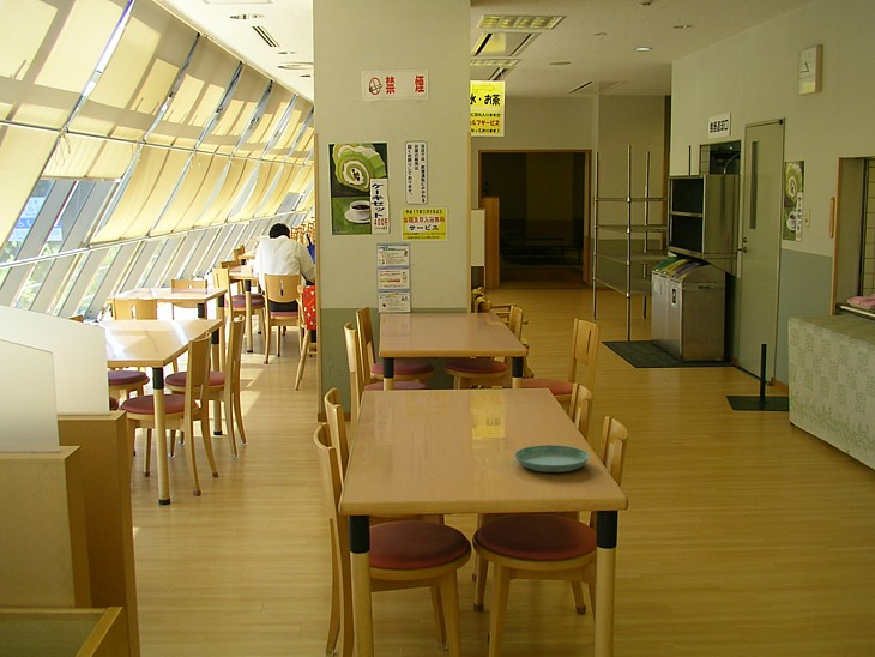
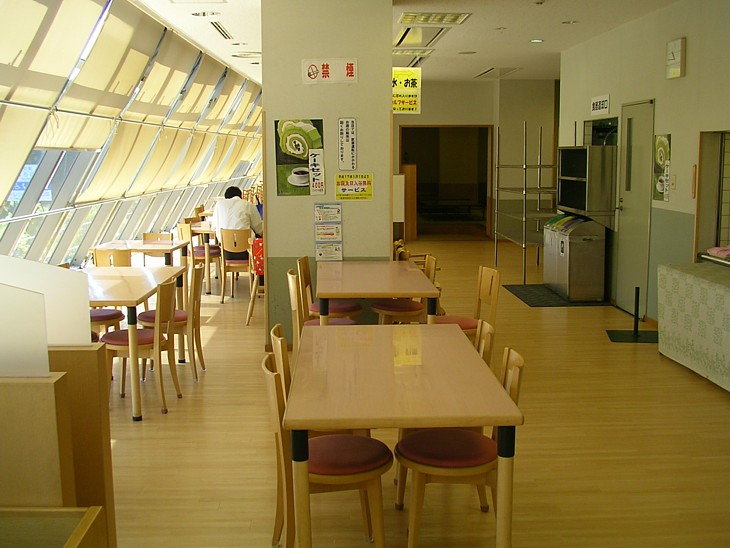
- saucer (551, 459)
